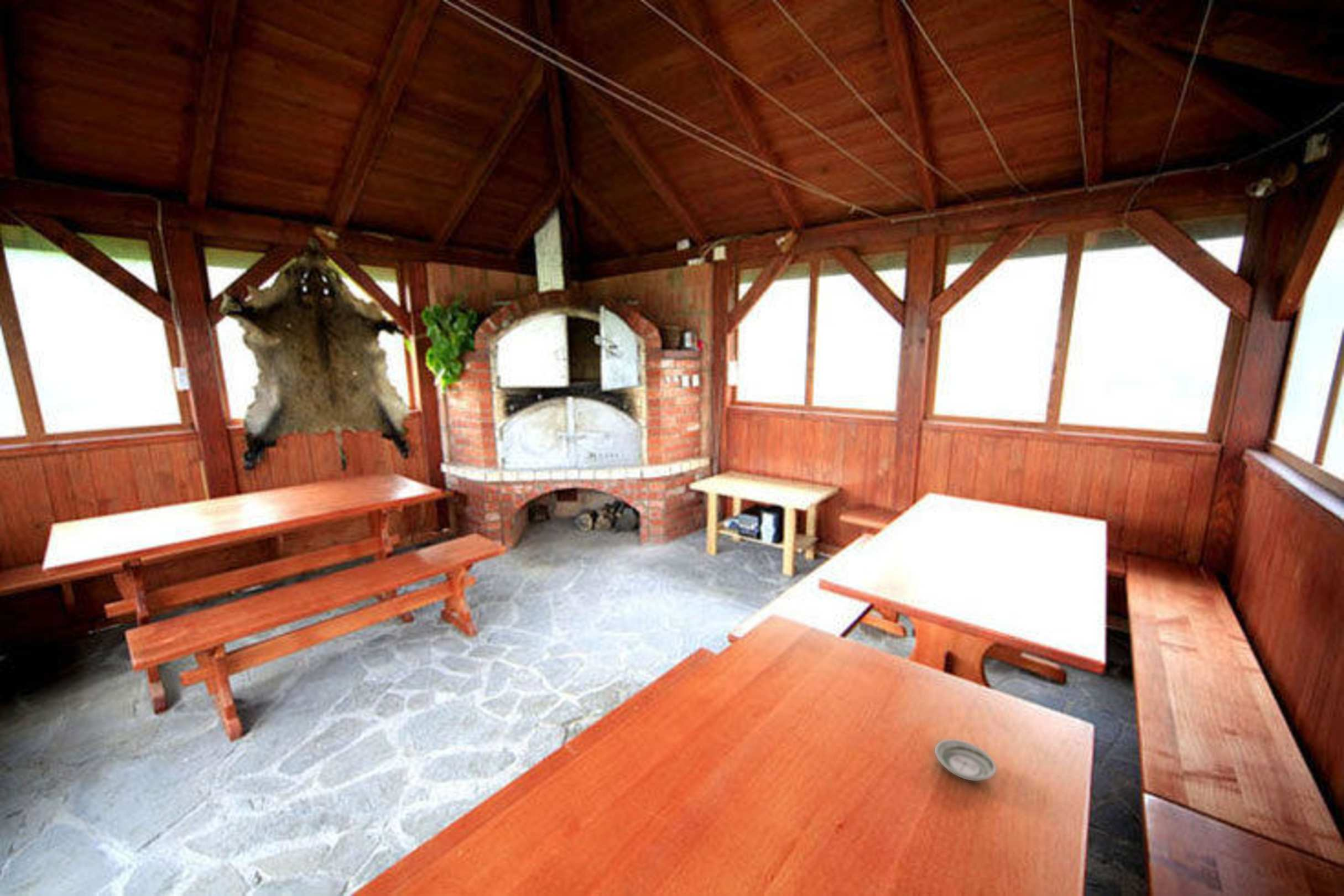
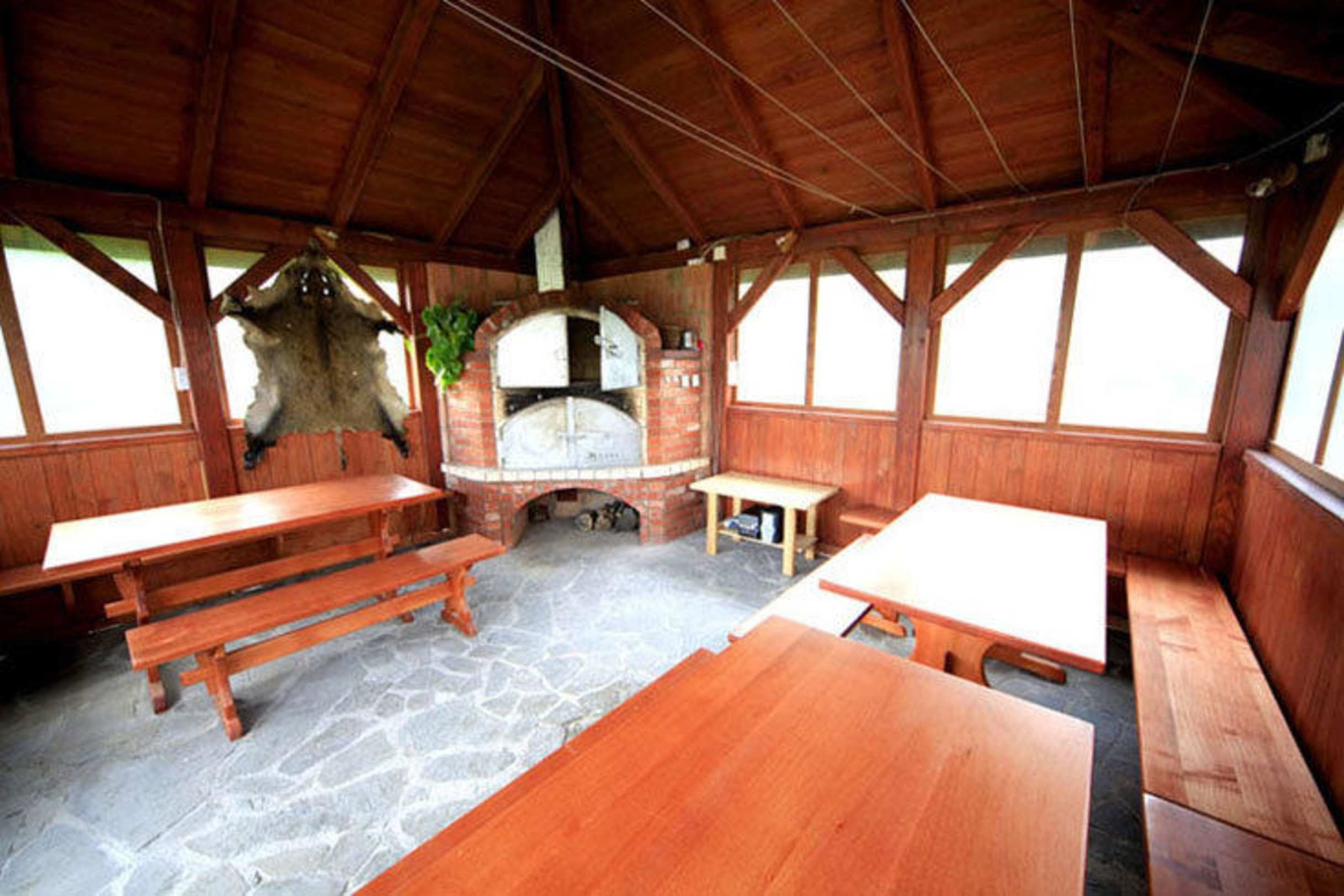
- saucer (964, 763)
